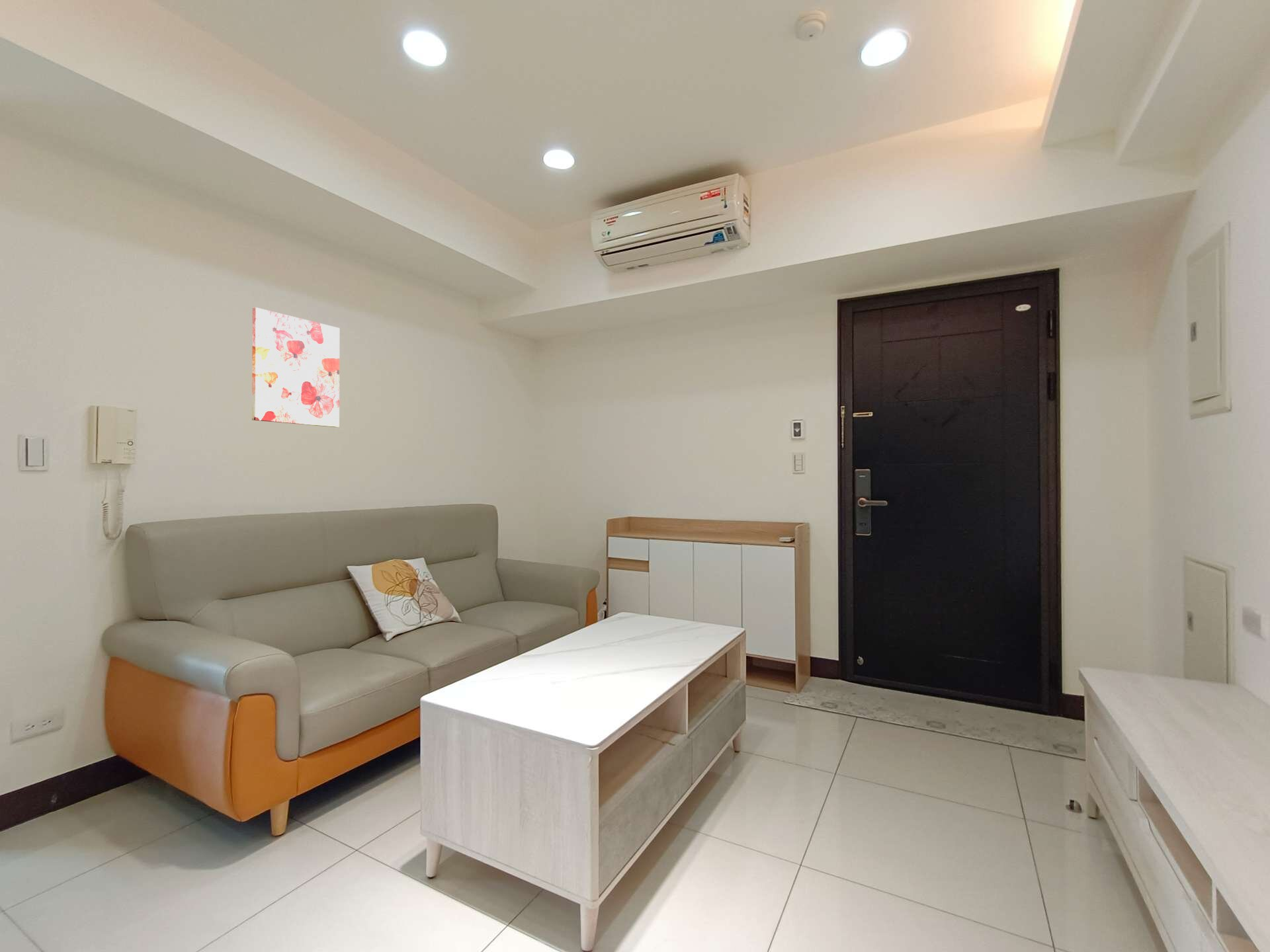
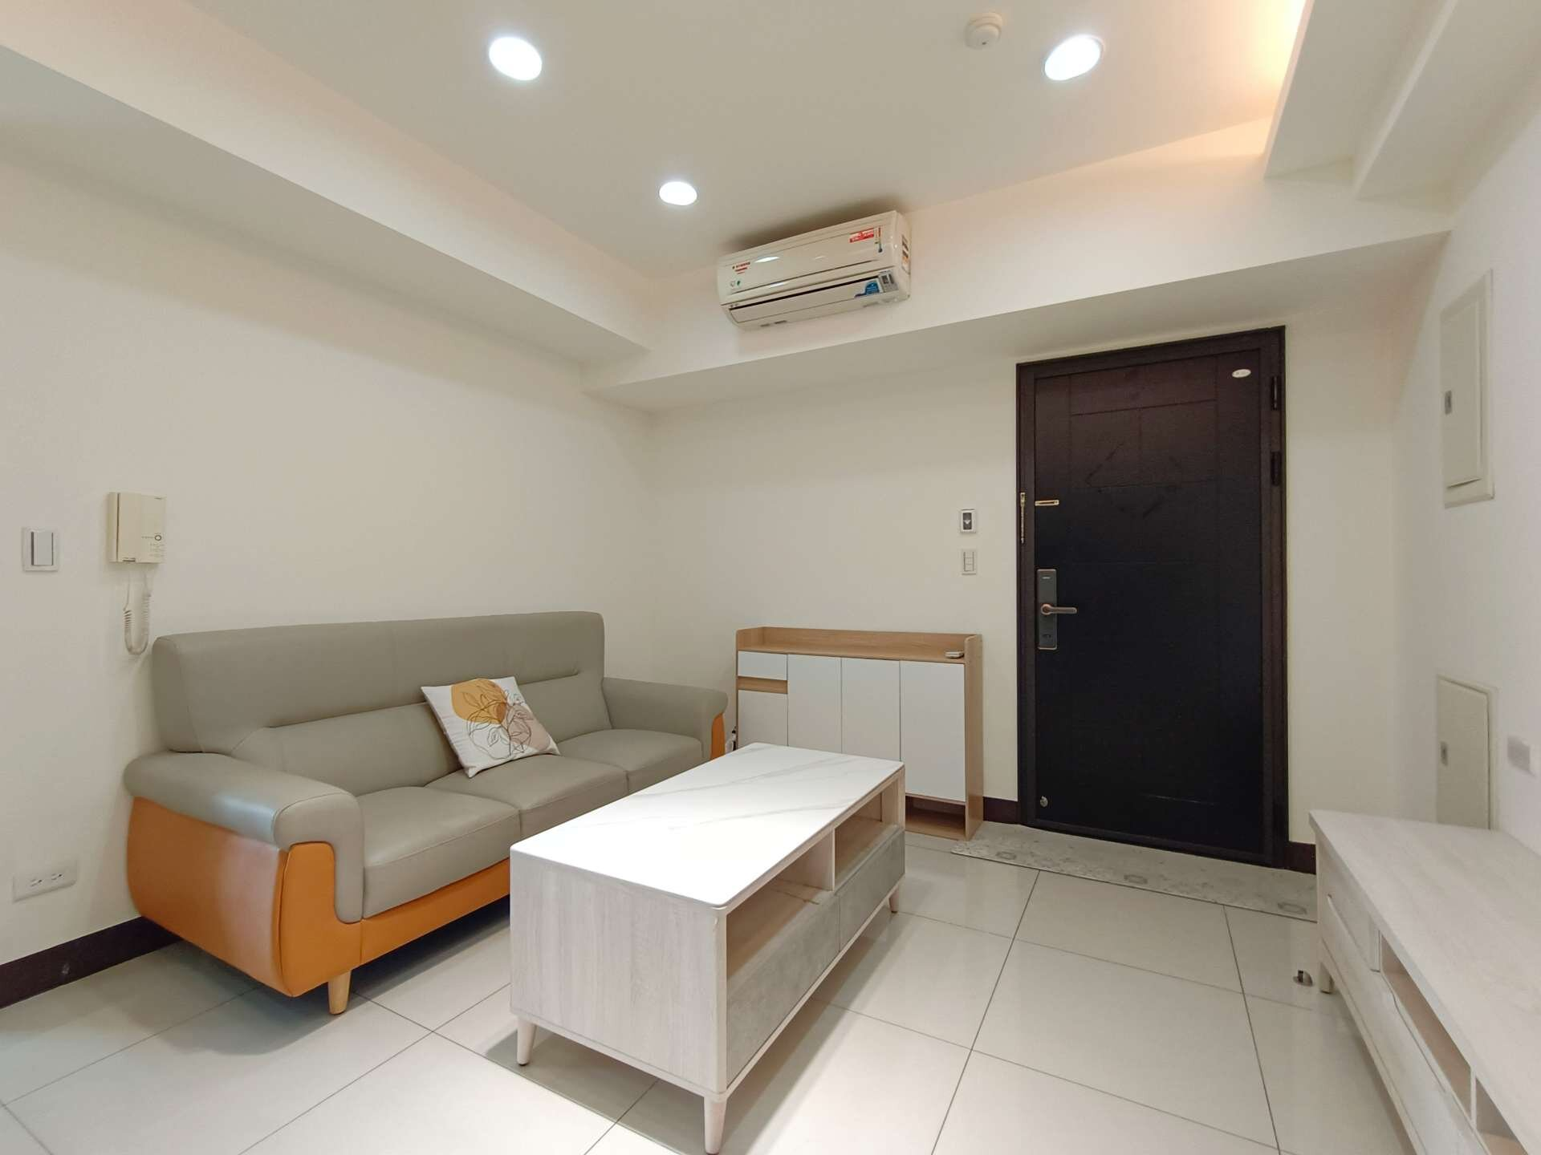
- wall art (298, 371)
